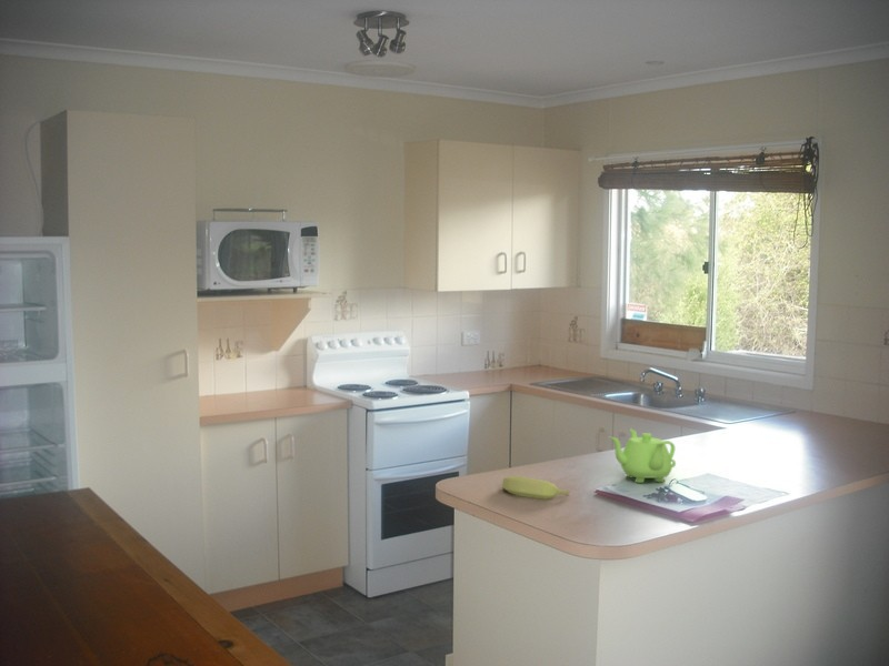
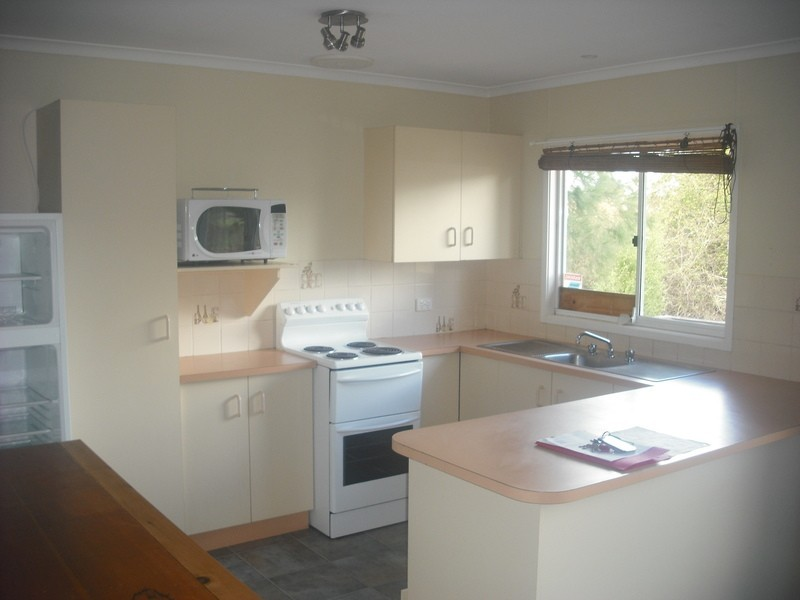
- banana (535, 484)
- teapot (641, 456)
